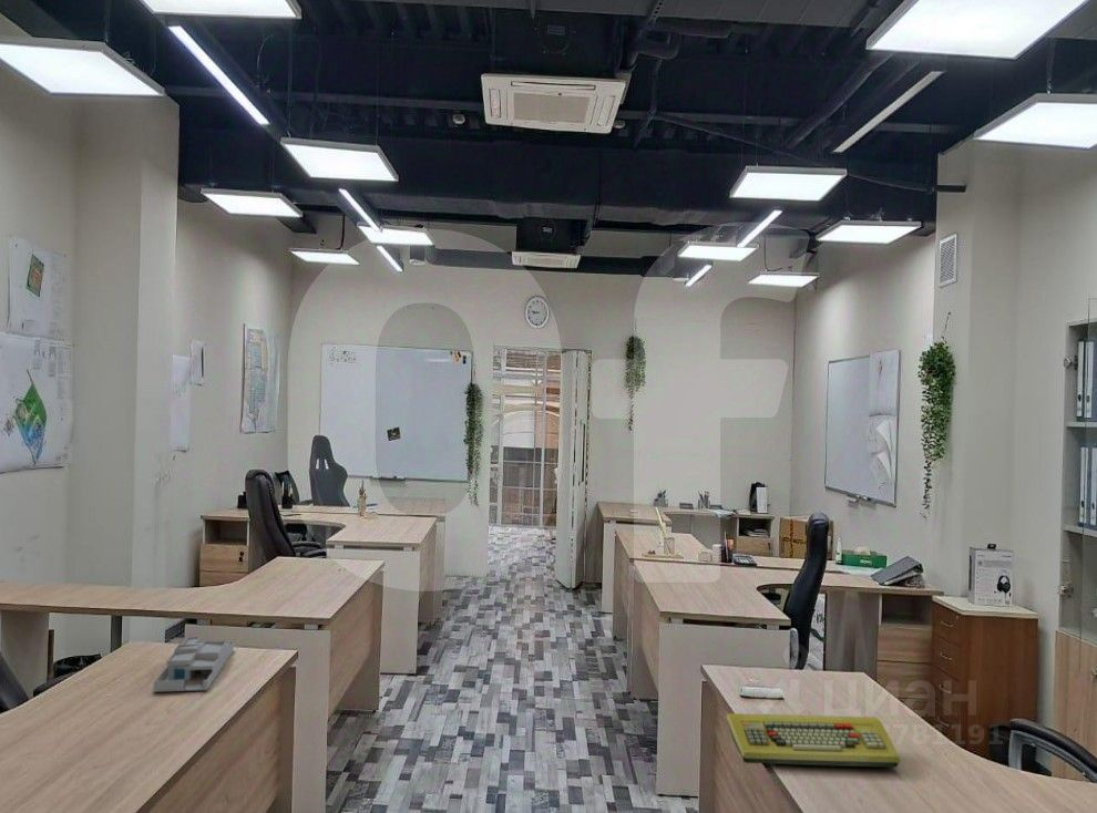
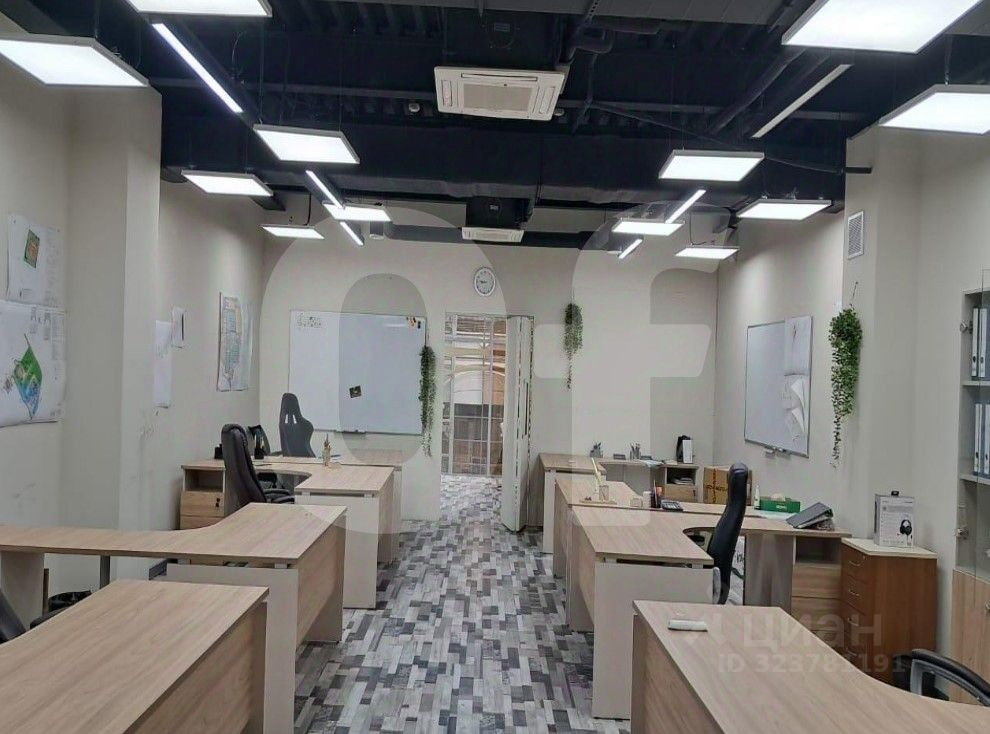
- desk organizer (196, 657)
- keyboard (811, 740)
